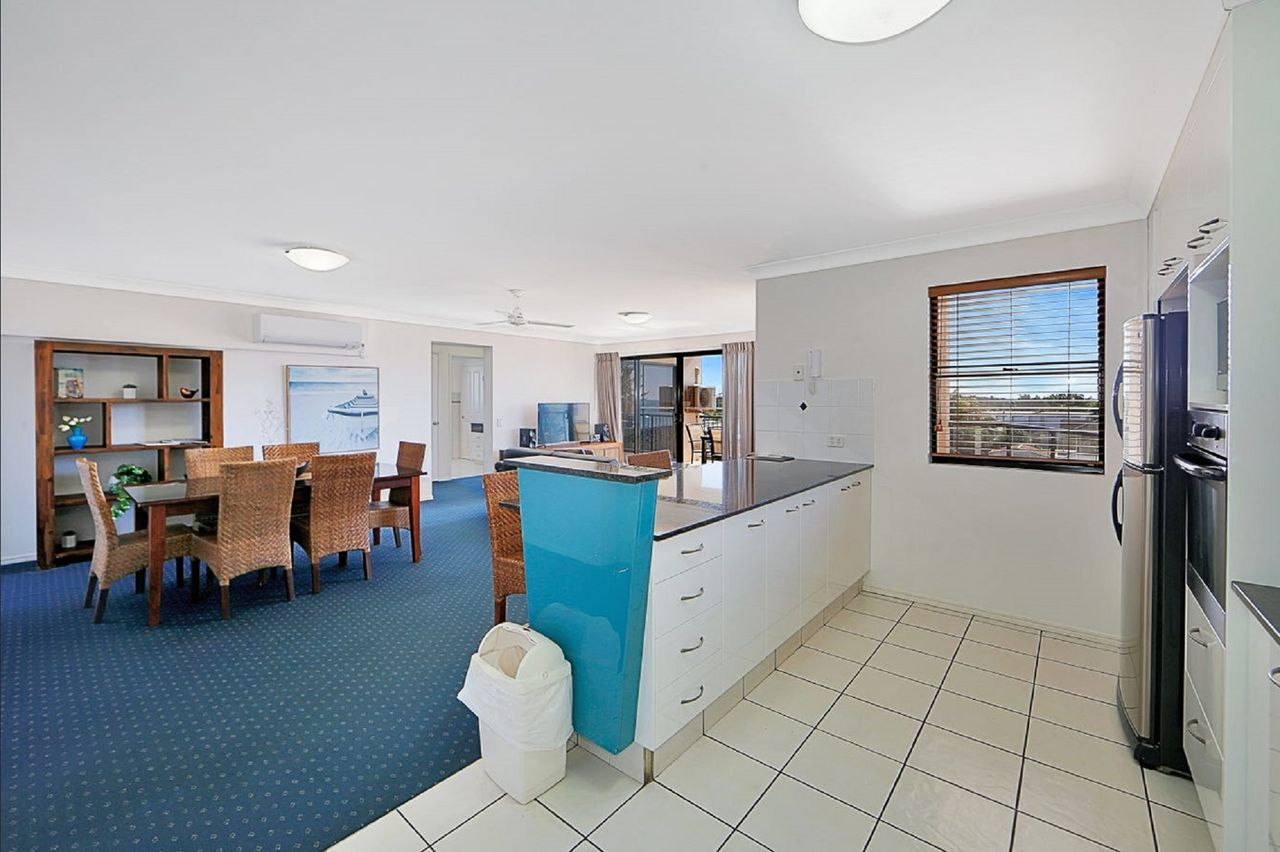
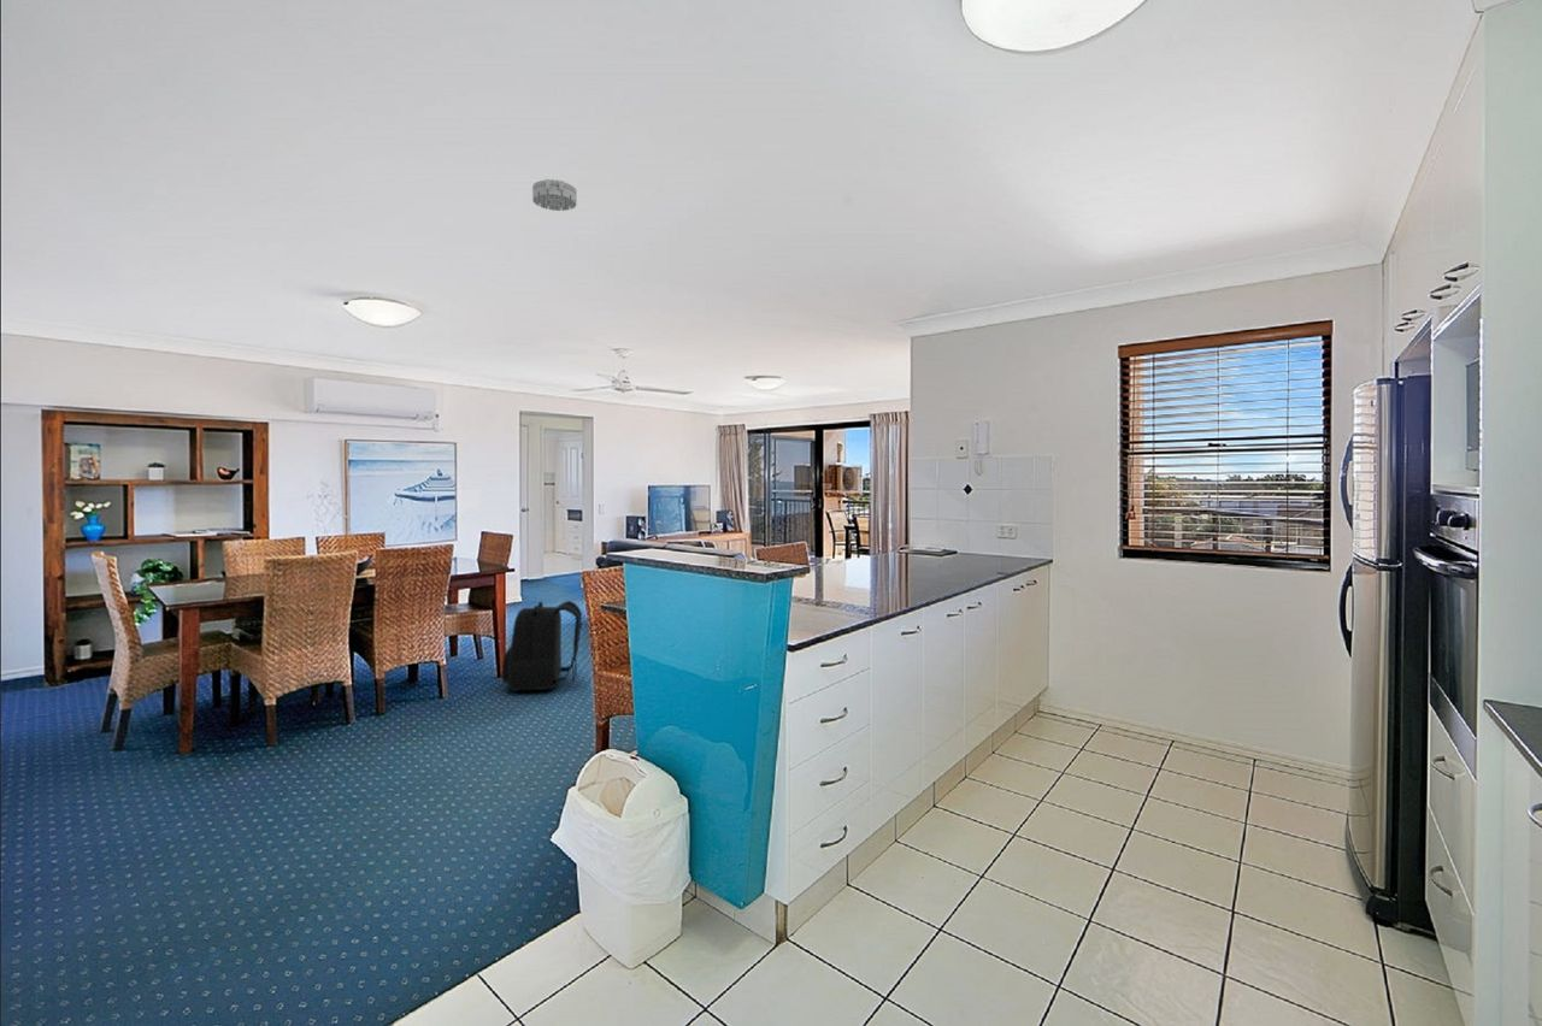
+ smoke detector (554, 194)
+ backpack (543, 643)
